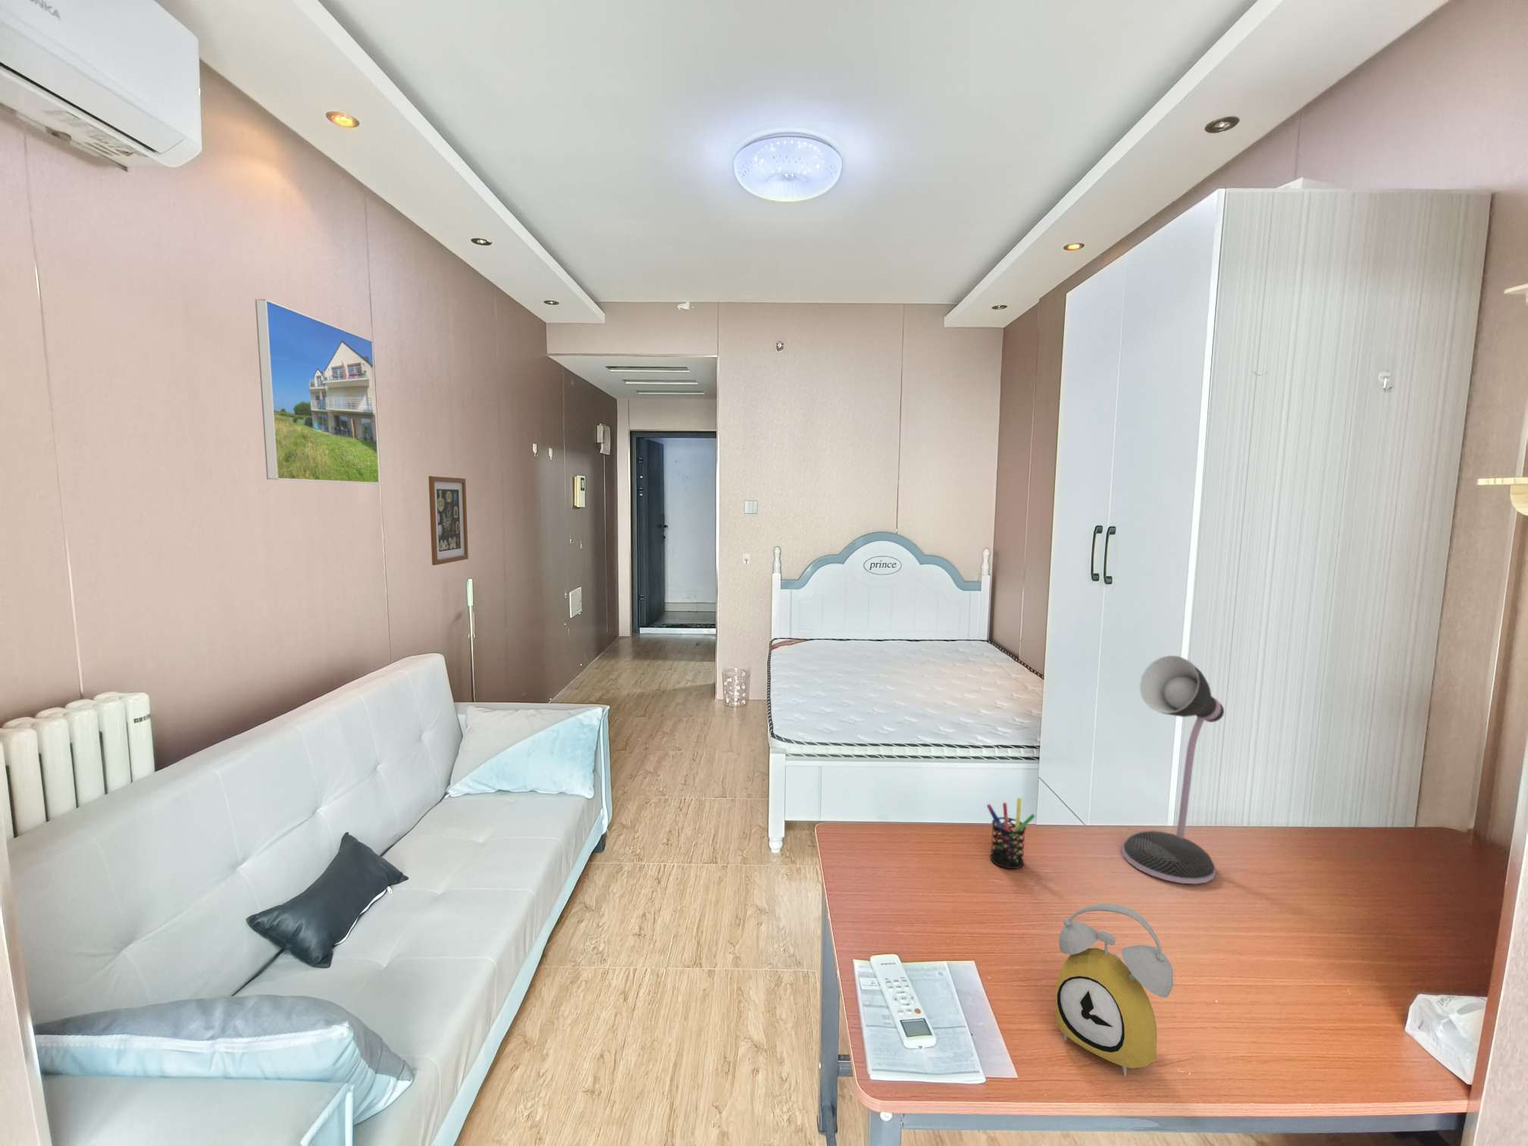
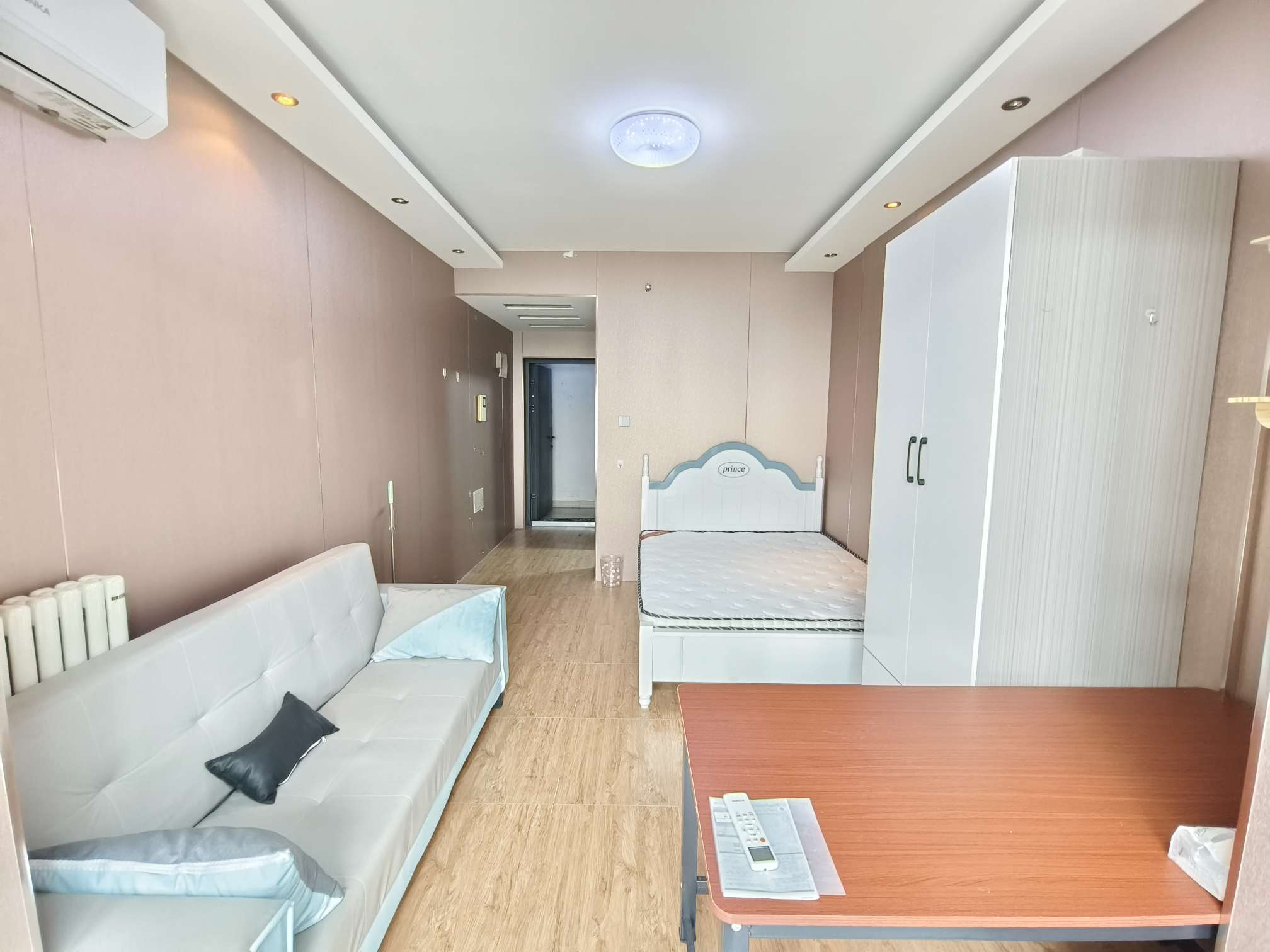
- pen holder (1011, 831)
- alarm clock (1118, 970)
- desk lamp (1185, 758)
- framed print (325, 402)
- wall art (450, 519)
